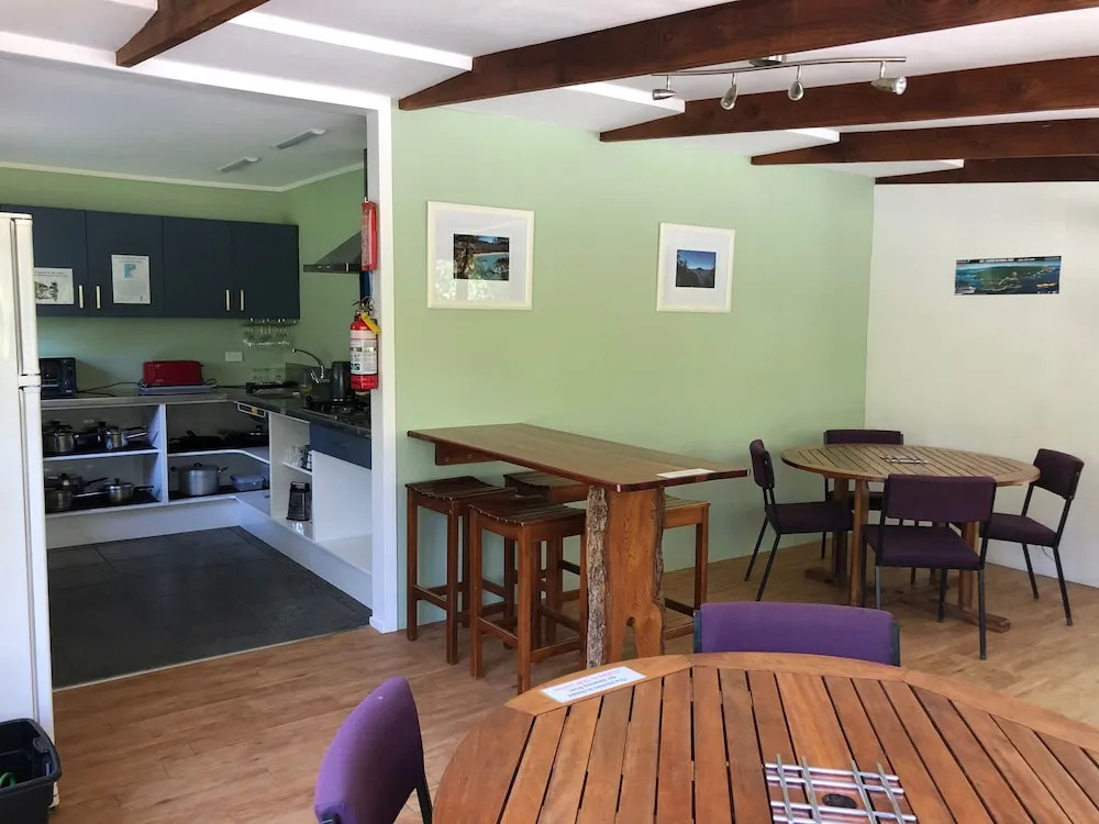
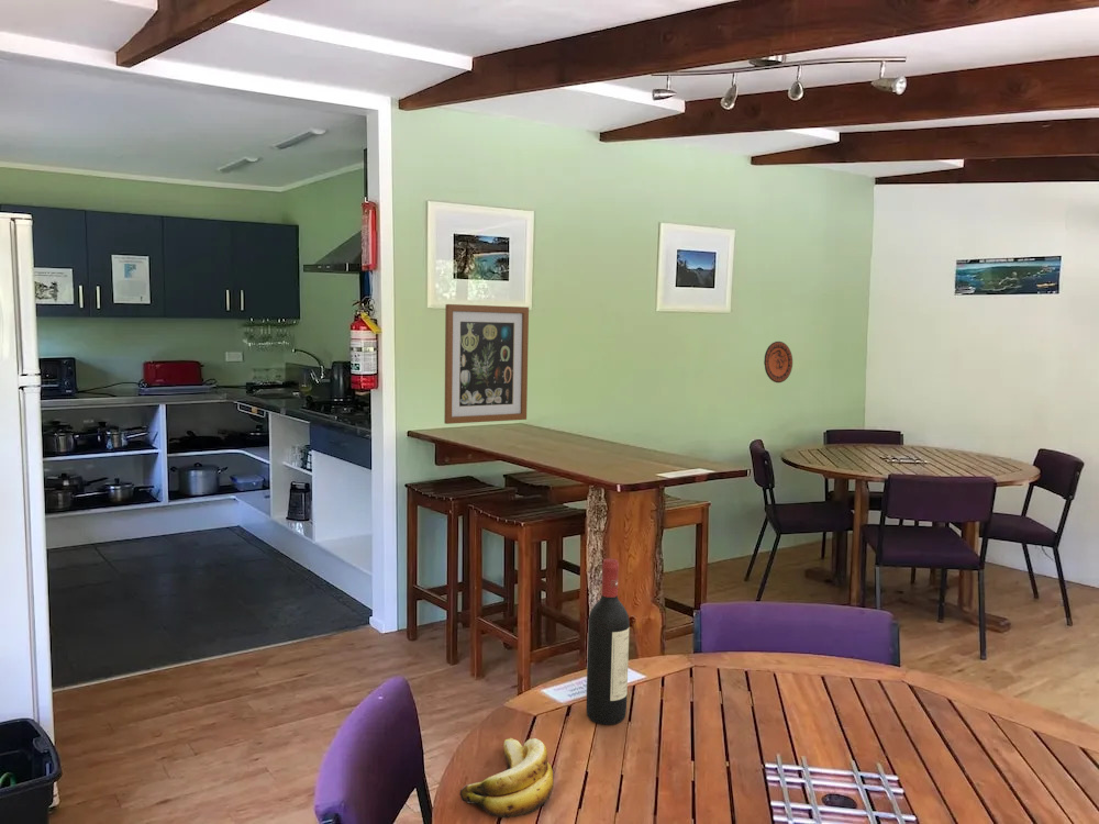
+ banana (508, 765)
+ decorative plate (777, 361)
+ wall art (487, 364)
+ wine bottle (608, 638)
